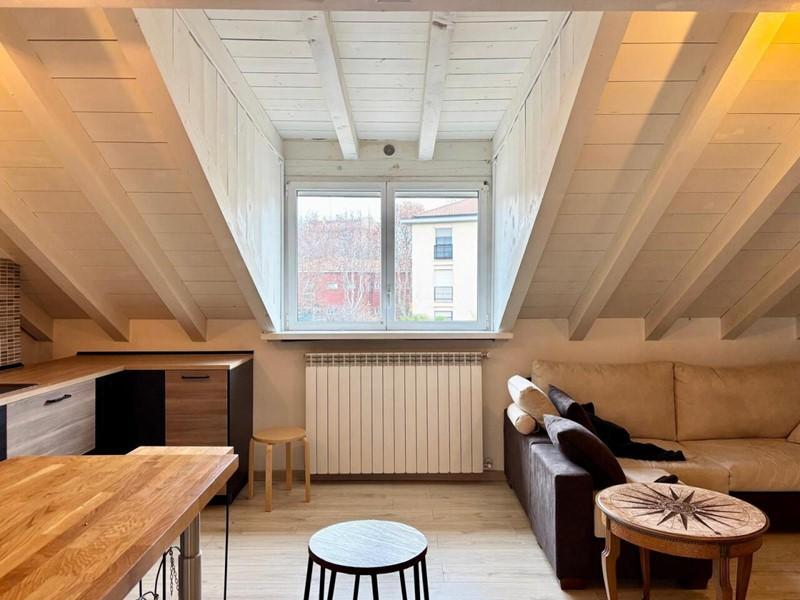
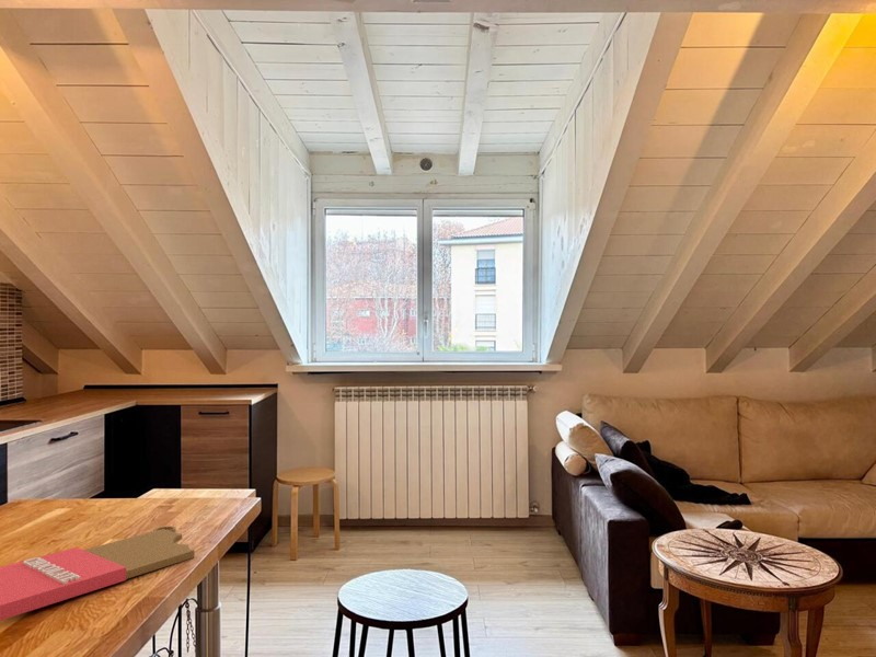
+ cutting board (70, 568)
